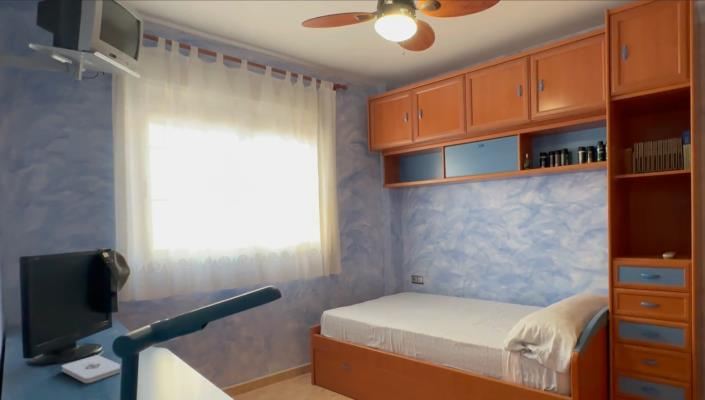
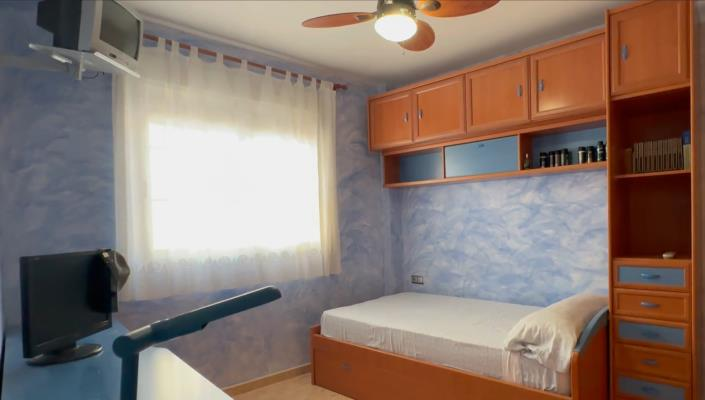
- notepad (92, 368)
